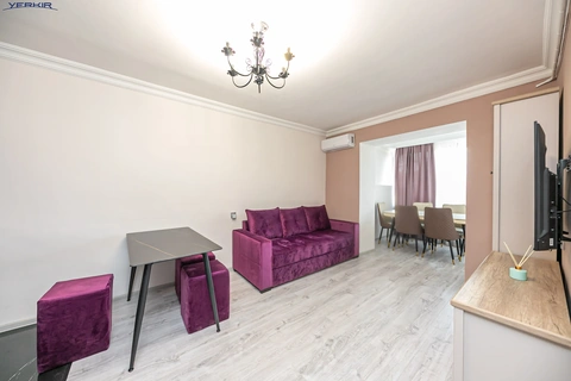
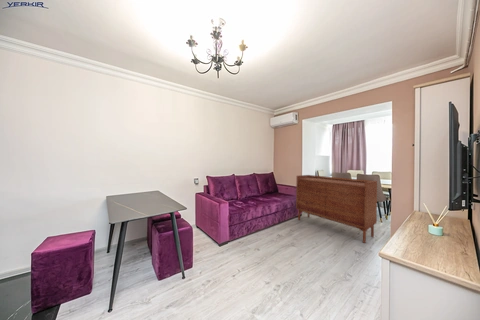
+ sideboard (331, 202)
